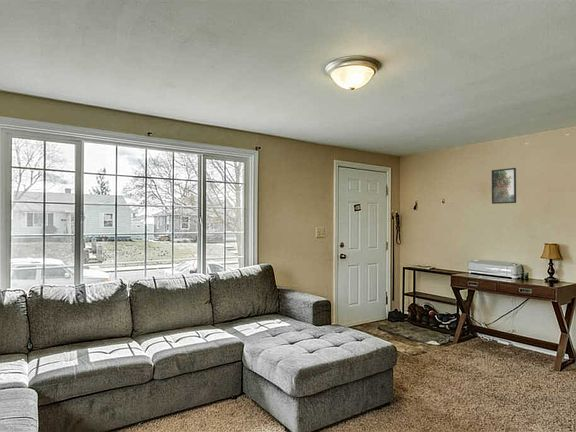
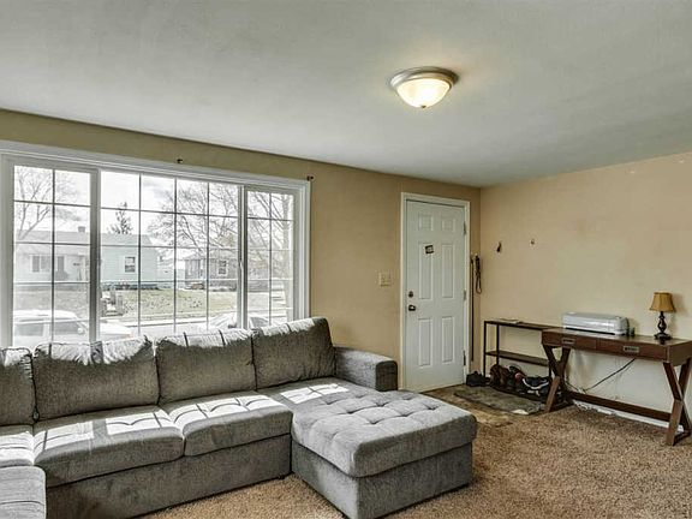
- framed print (503, 186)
